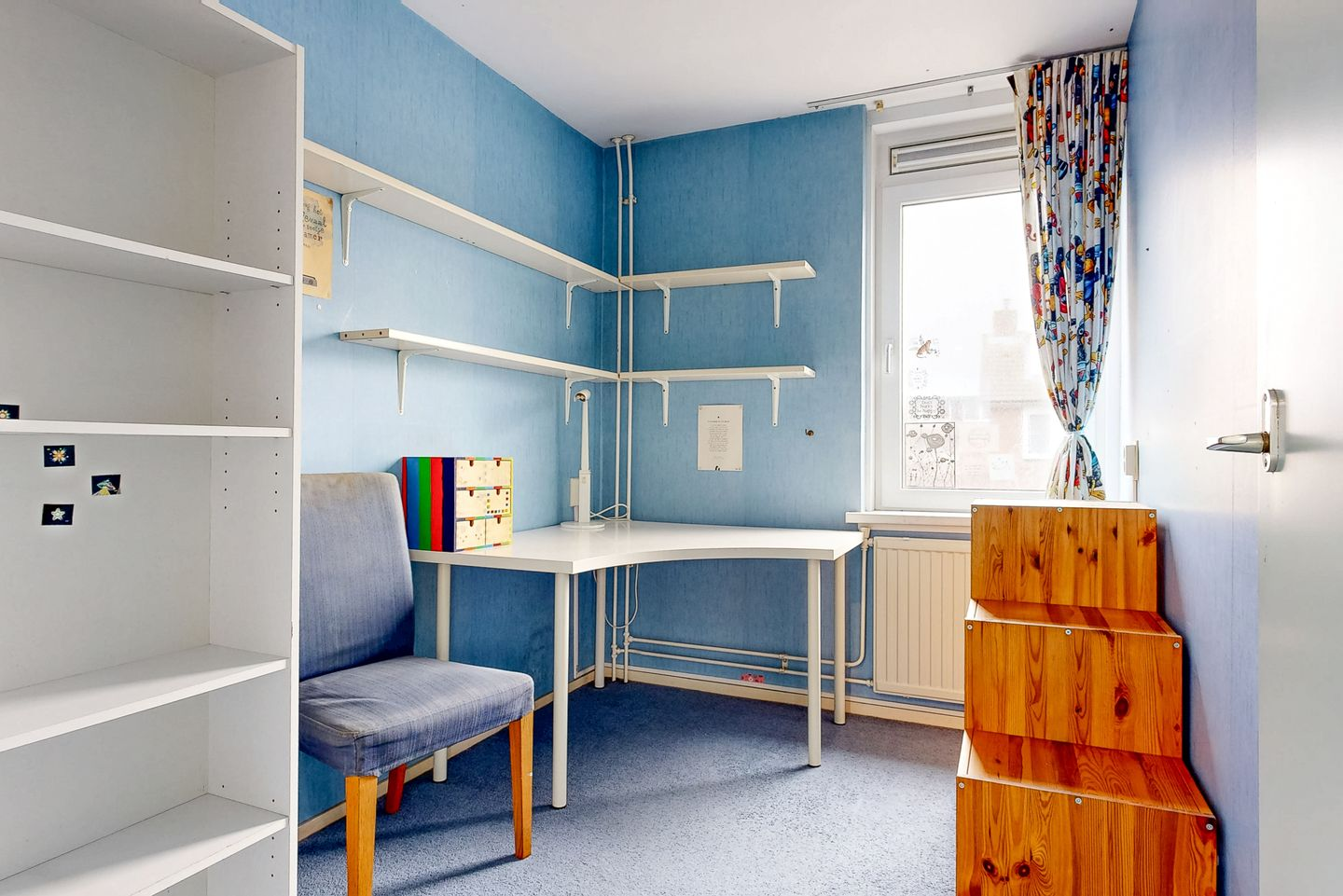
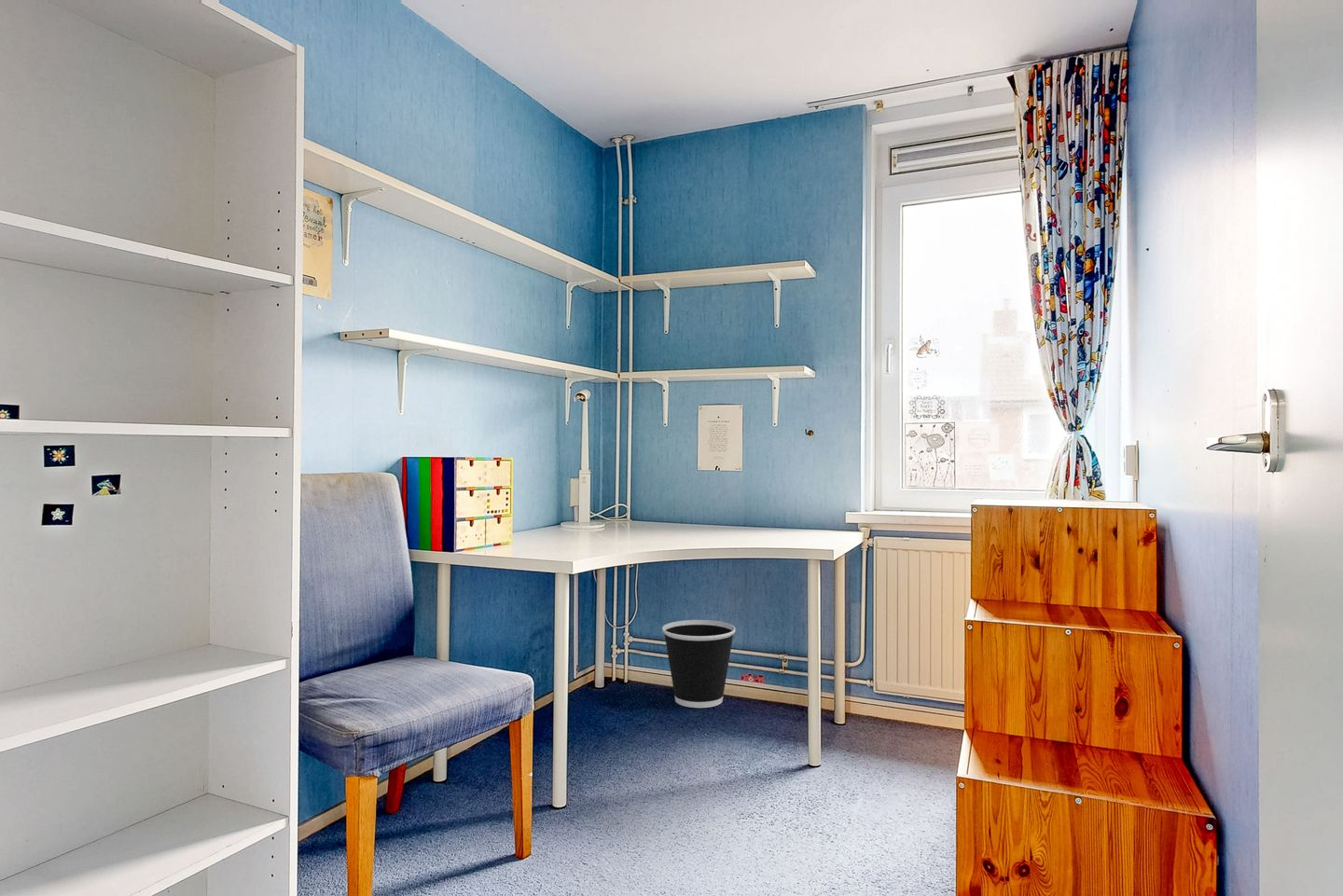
+ wastebasket (699, 664)
